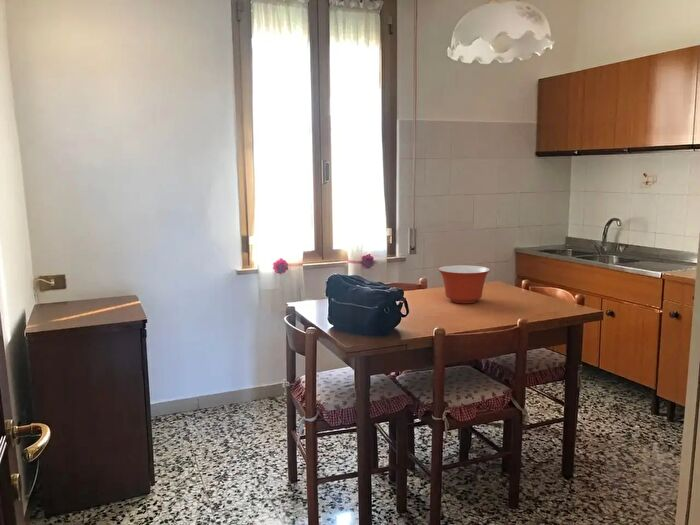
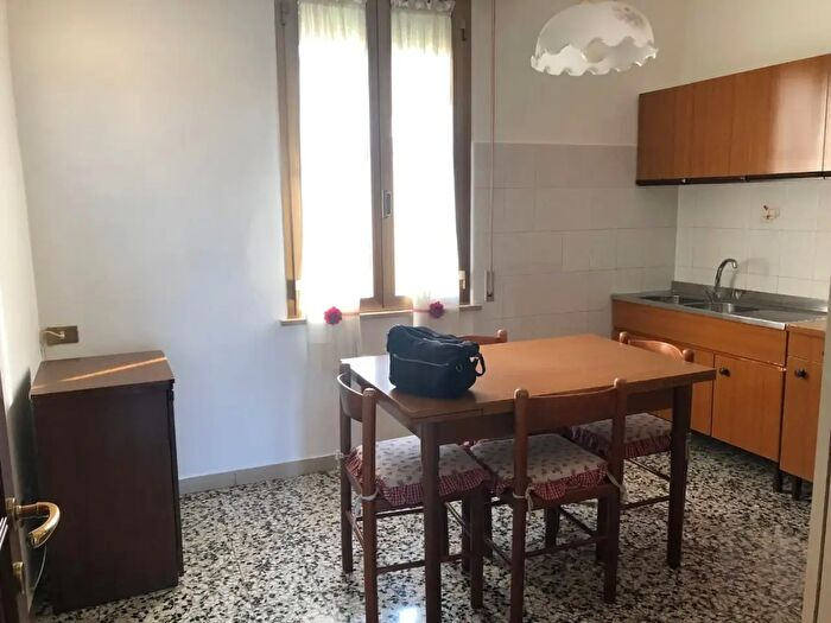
- mixing bowl (463, 284)
